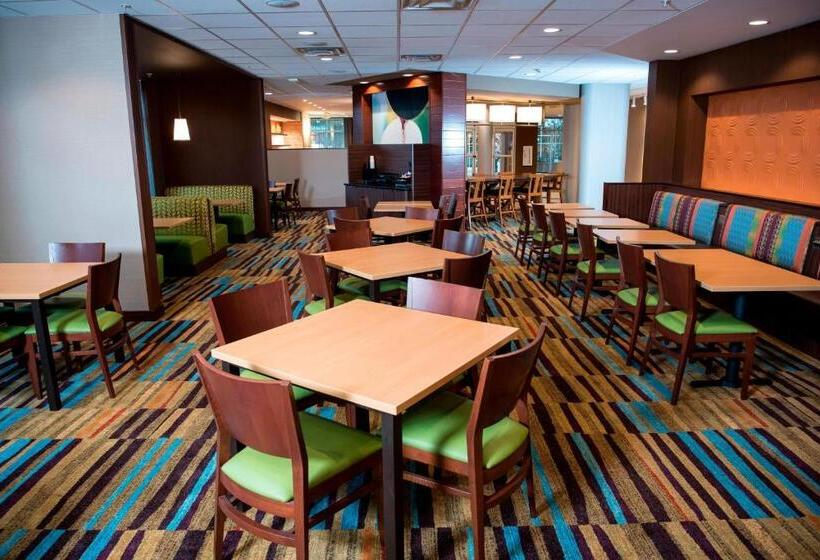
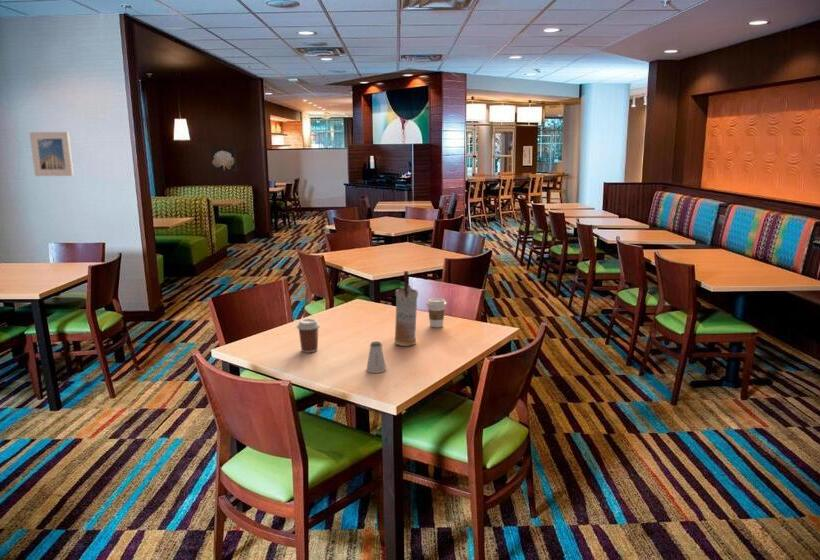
+ coffee cup (308, 335)
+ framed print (51, 154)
+ coffee cup (436, 312)
+ vase (406, 307)
+ wall art (223, 159)
+ saltshaker (376, 356)
